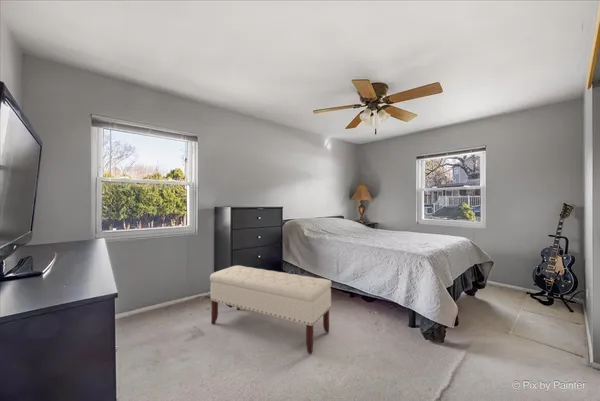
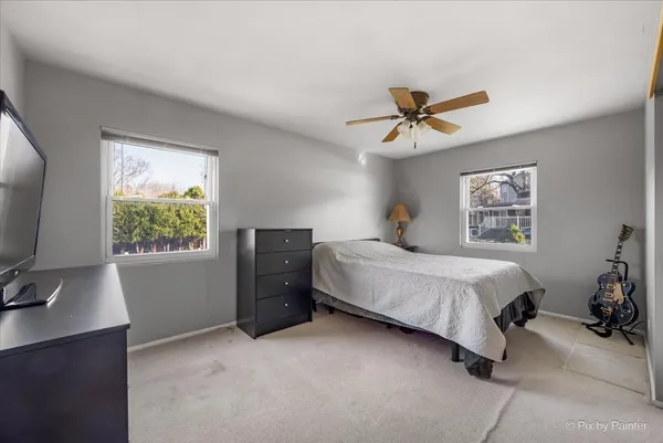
- bench (268, 301)
